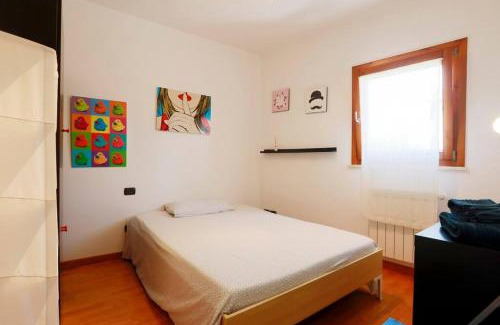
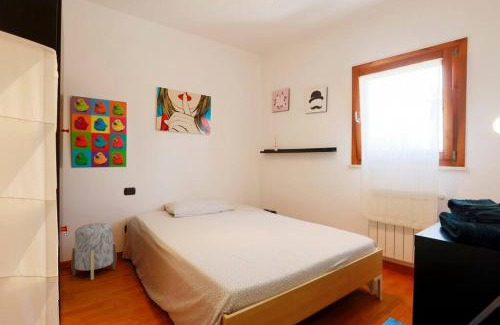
+ stool (94, 248)
